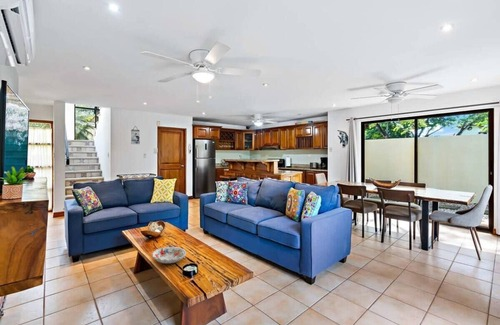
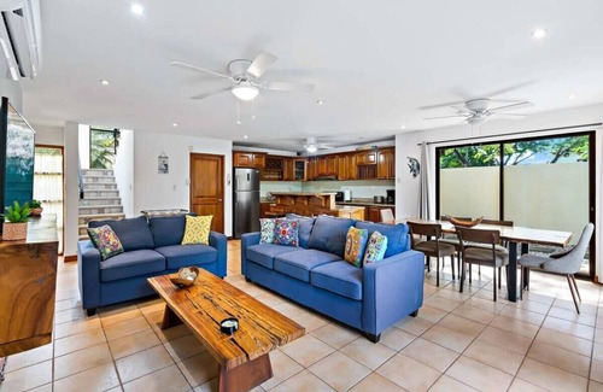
- decorative bowl (169, 255)
